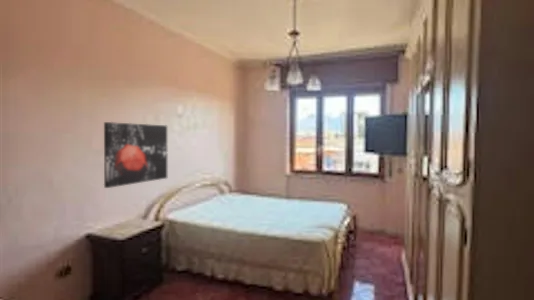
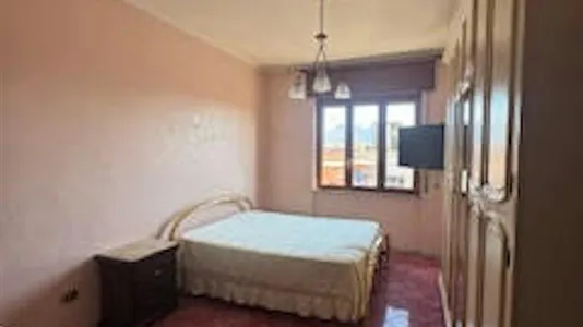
- wall art (139, 153)
